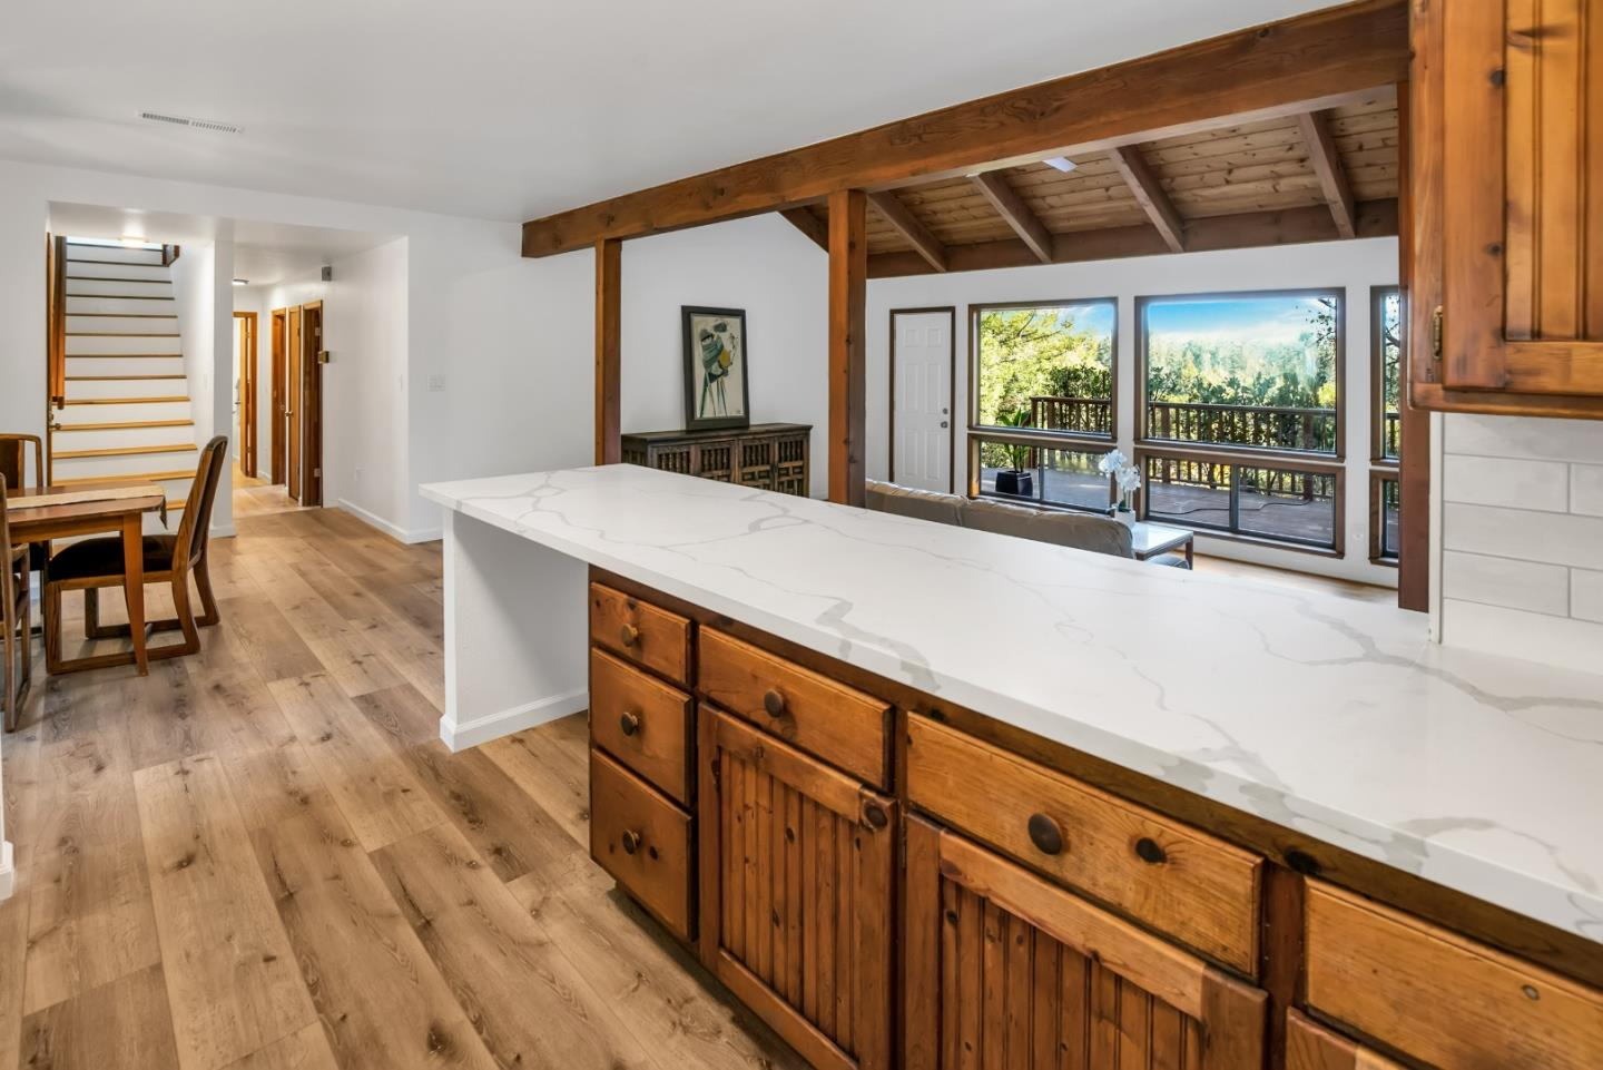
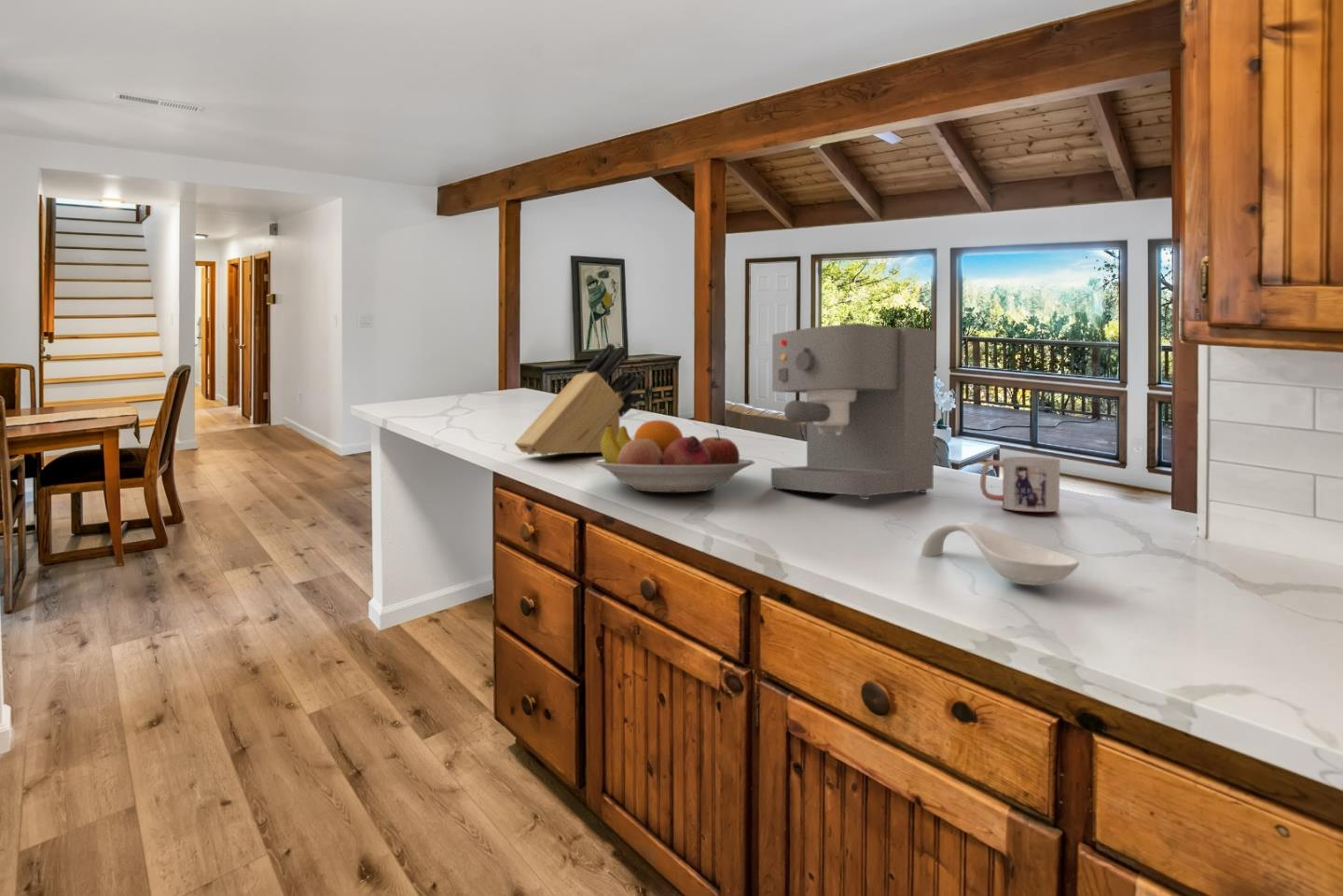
+ mug (1018, 483)
+ coffee maker (853, 411)
+ fruit bowl (673, 454)
+ spoon rest (992, 550)
+ knife block (583, 396)
